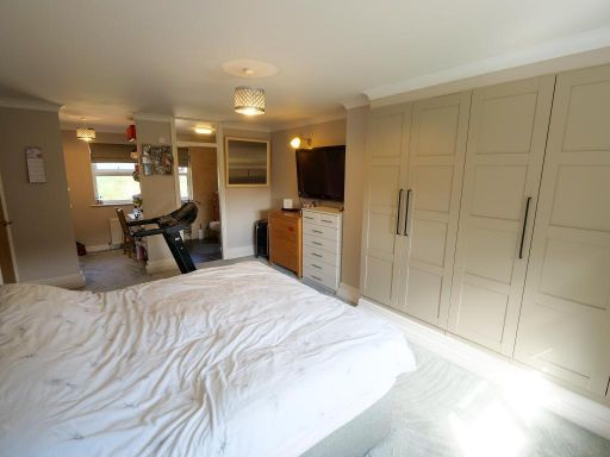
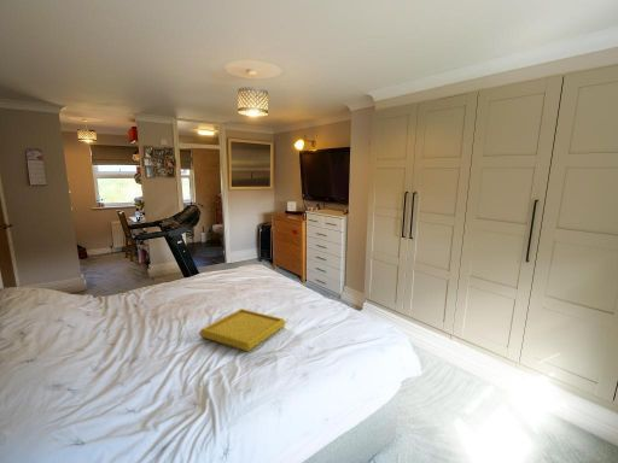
+ serving tray (244, 327)
